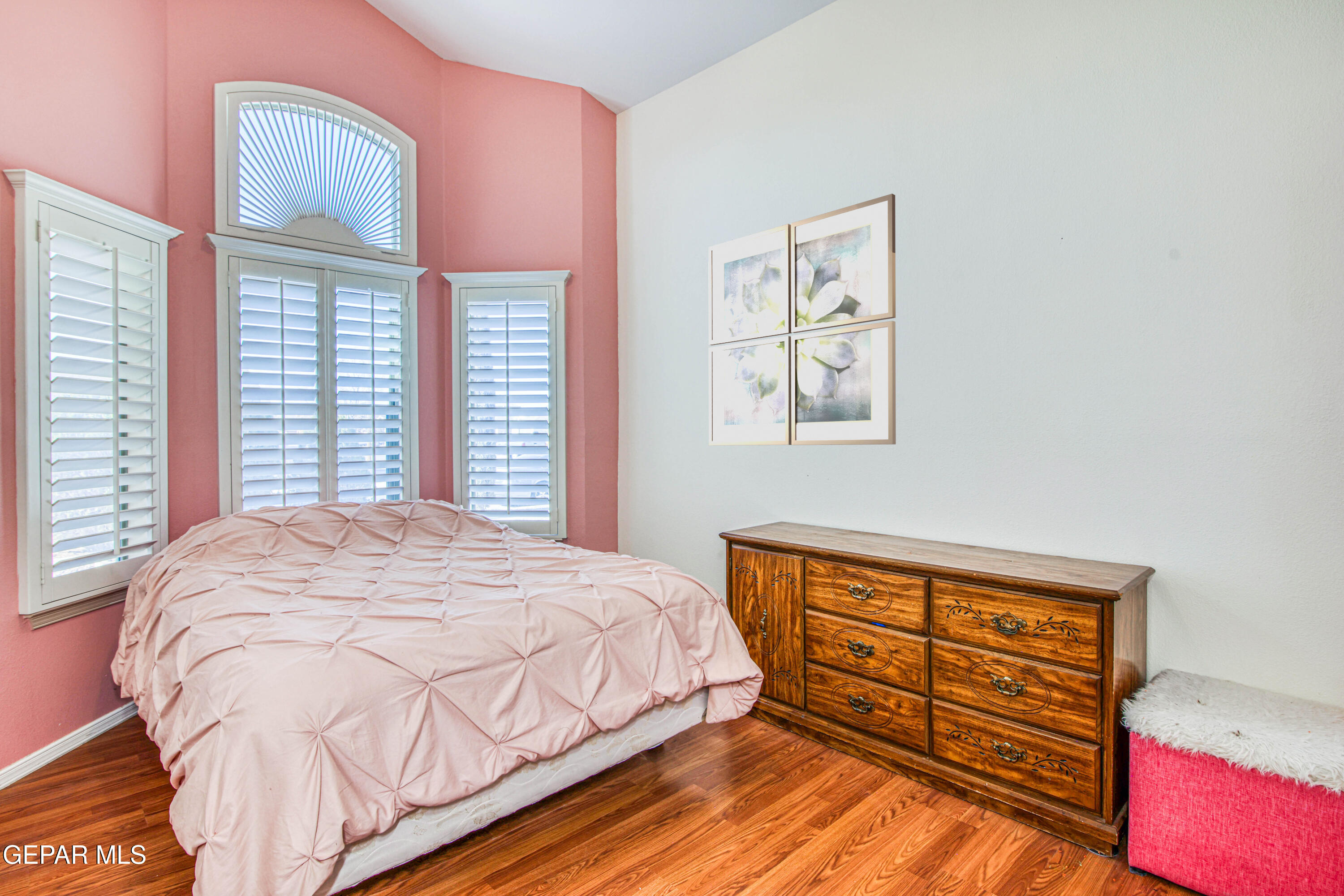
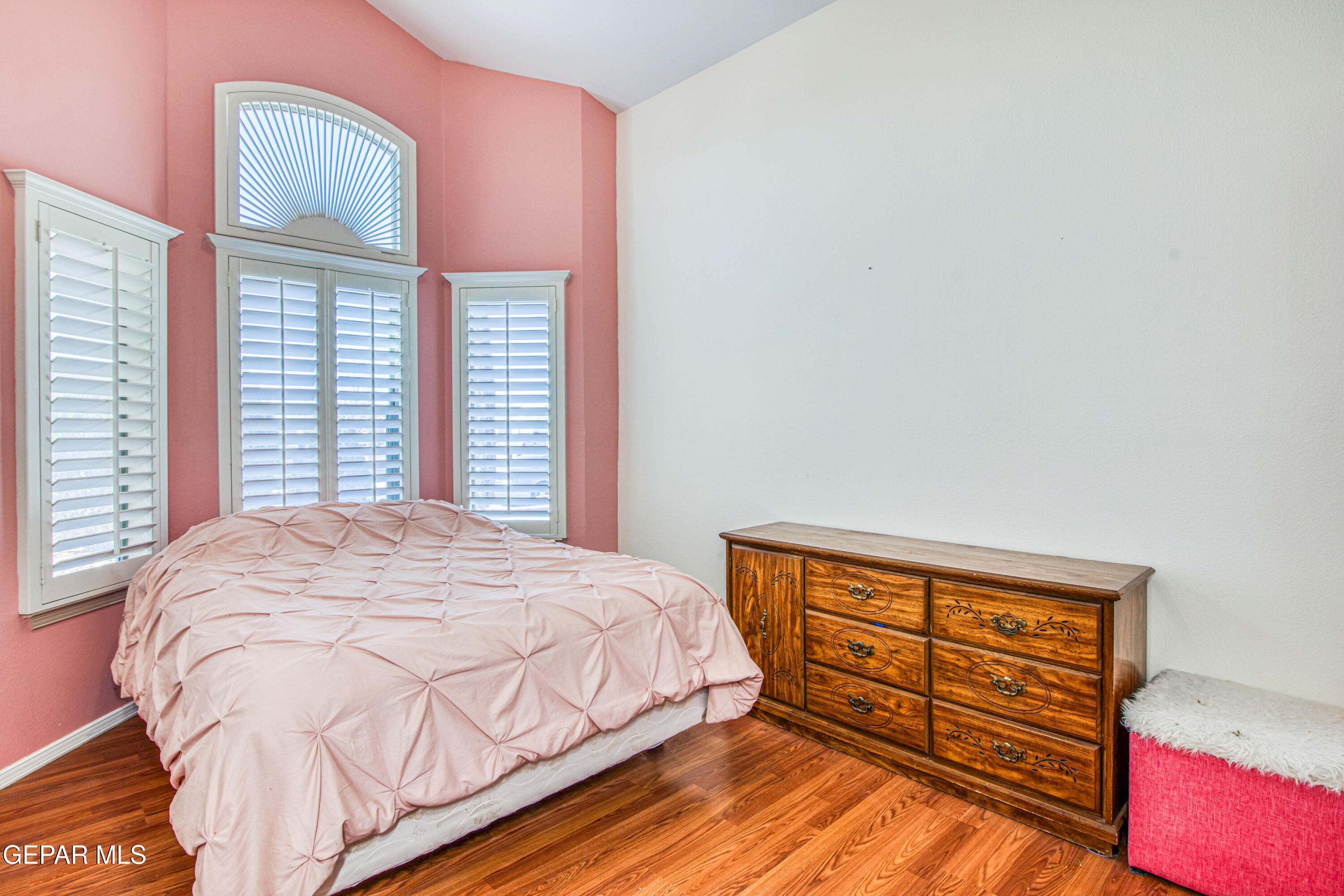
- wall art (792, 336)
